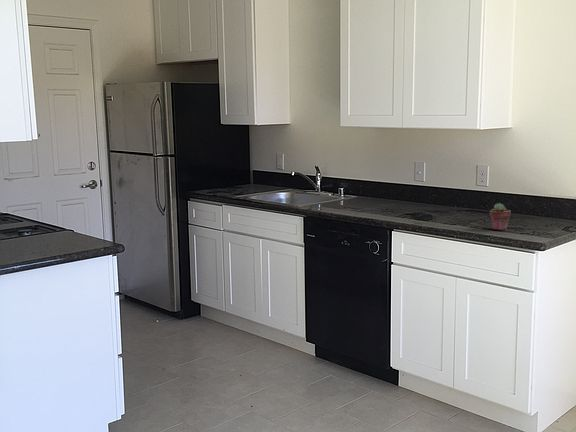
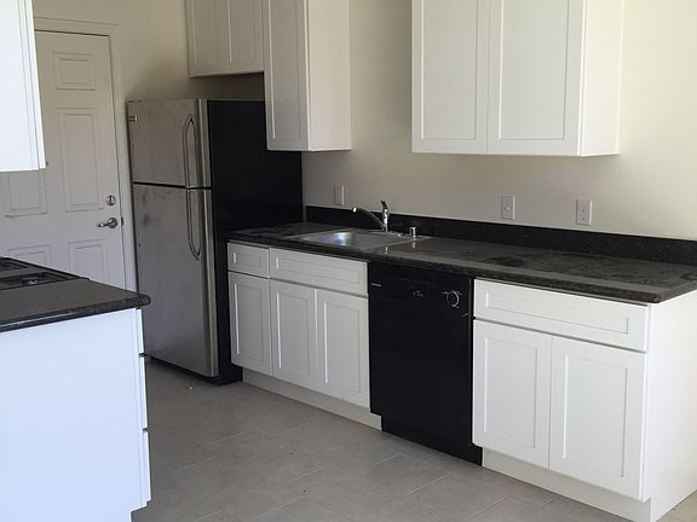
- potted succulent (500, 216)
